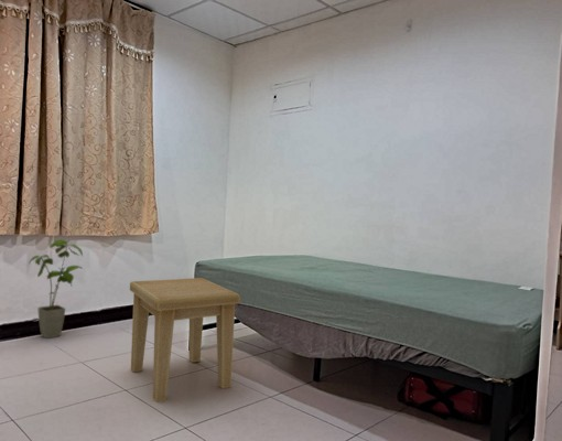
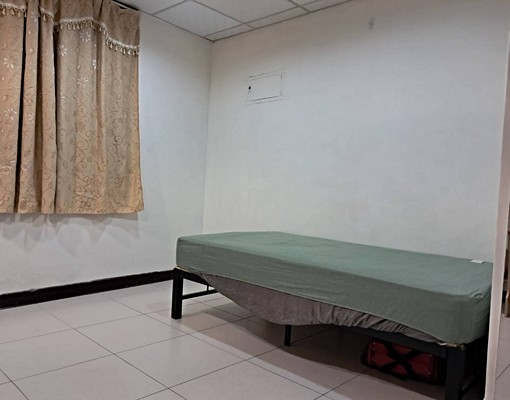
- house plant (57, 287)
- side table (172, 332)
